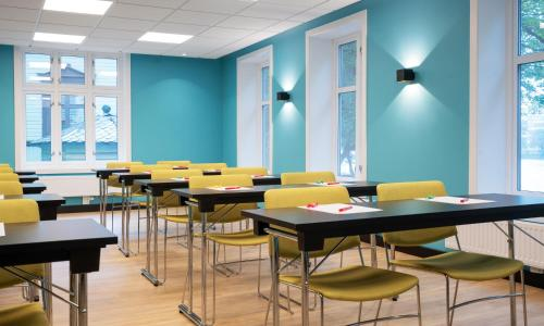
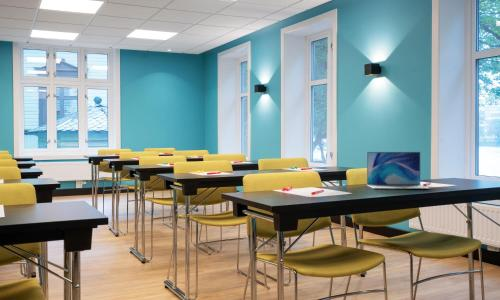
+ laptop (397, 169)
